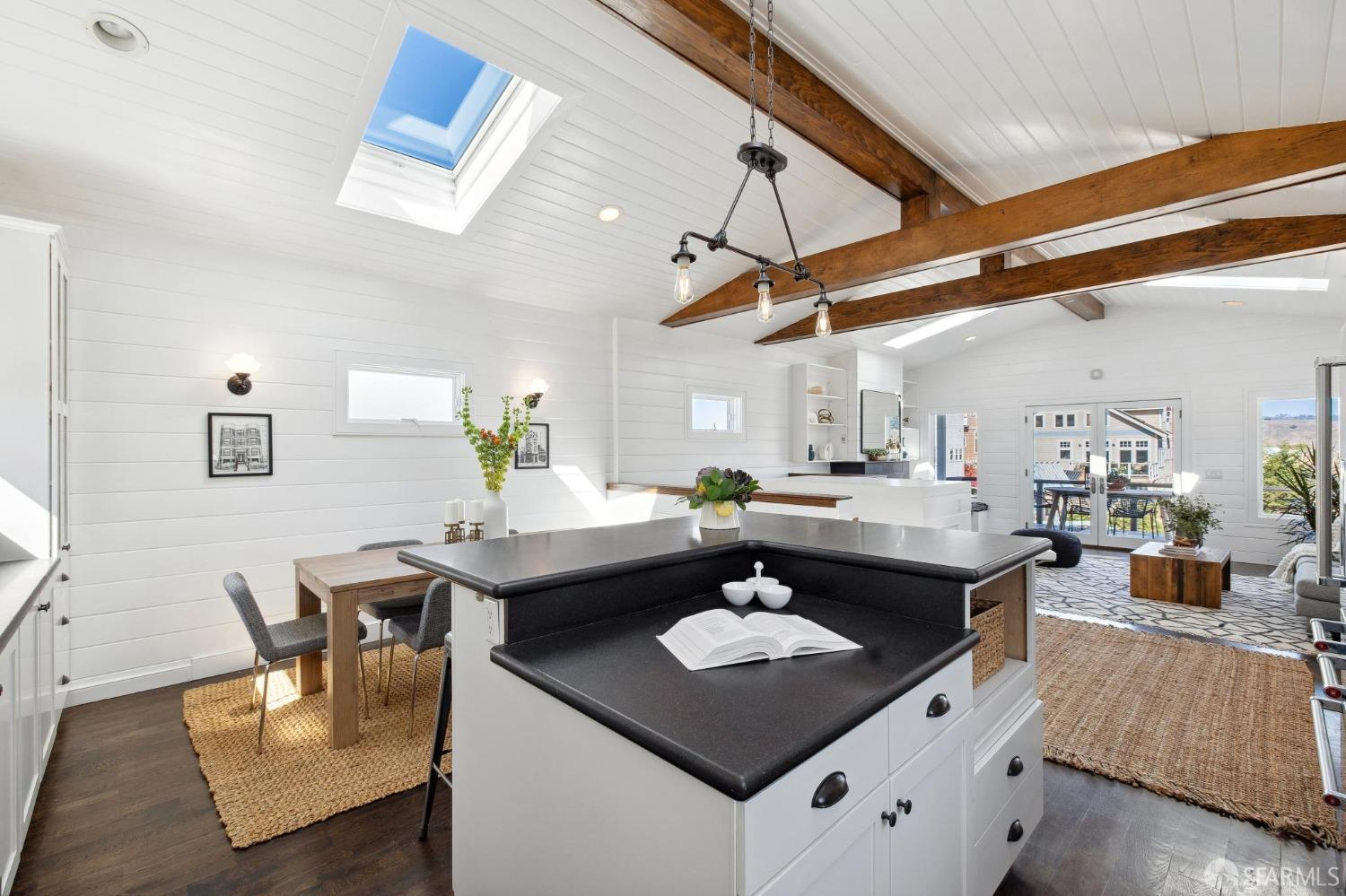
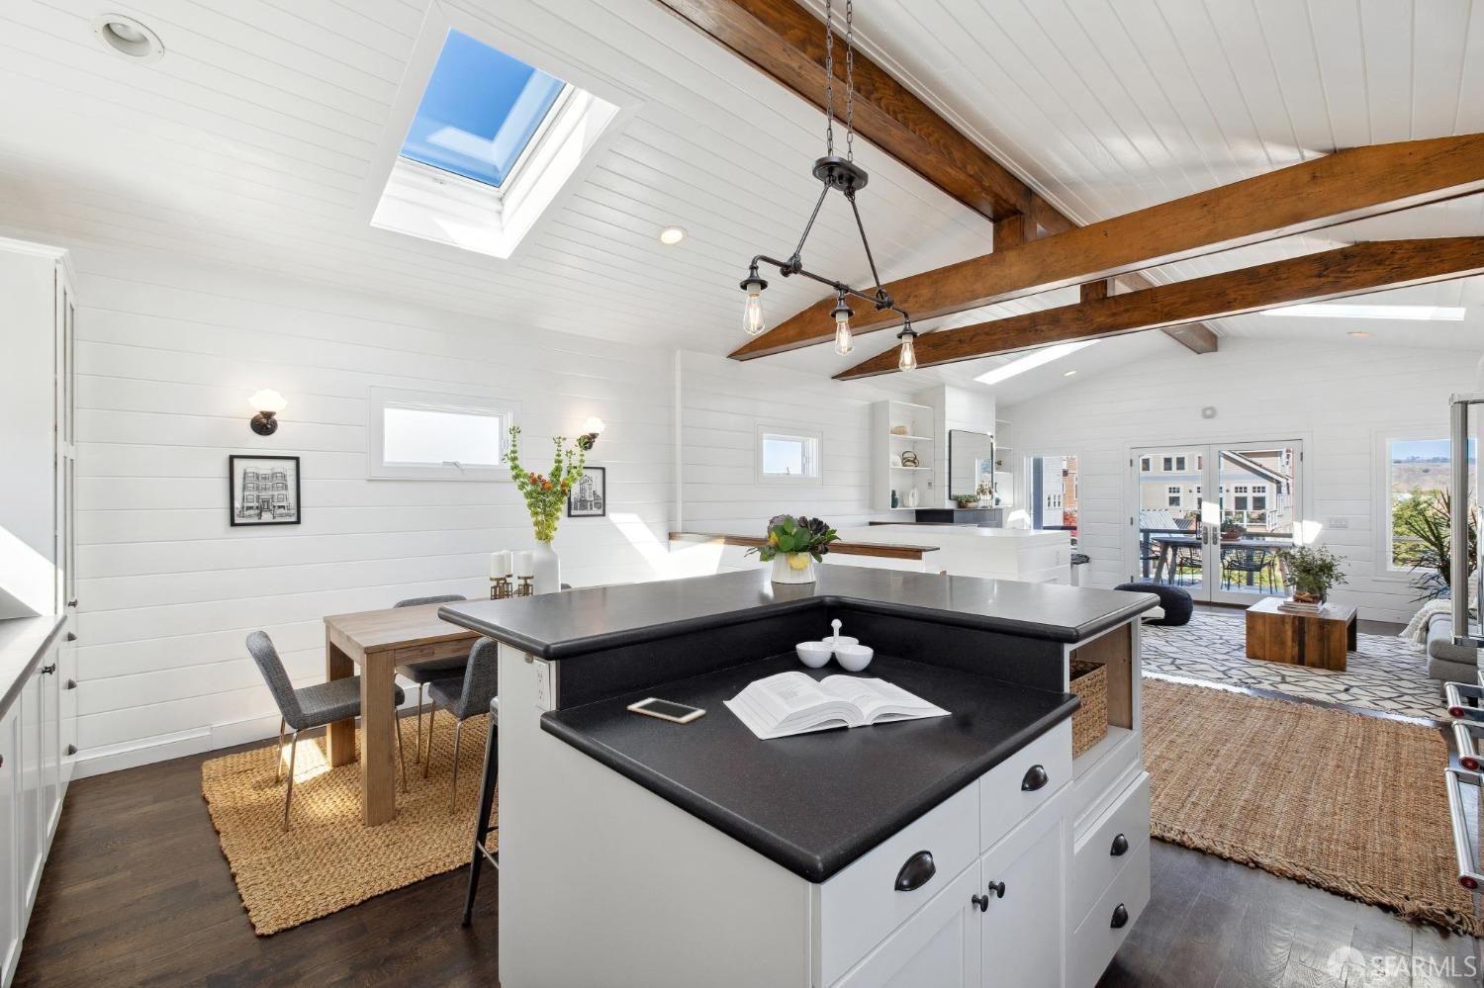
+ cell phone (666, 709)
